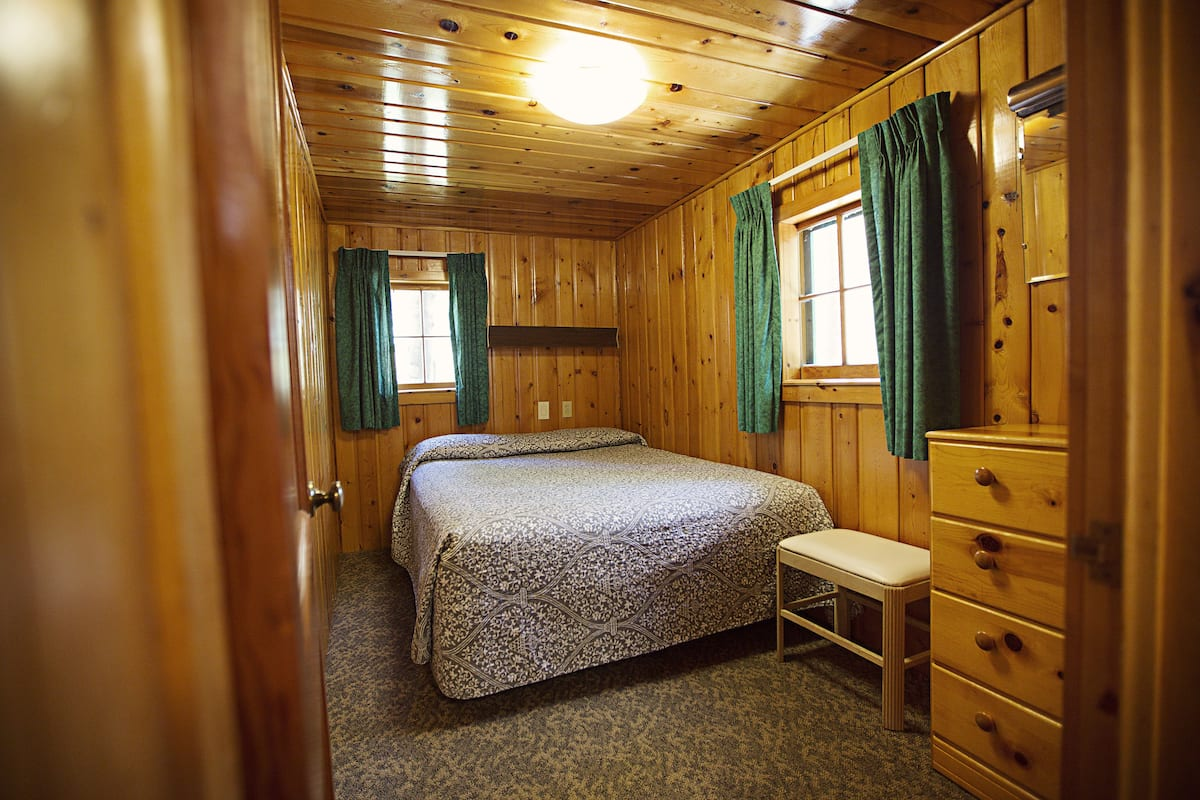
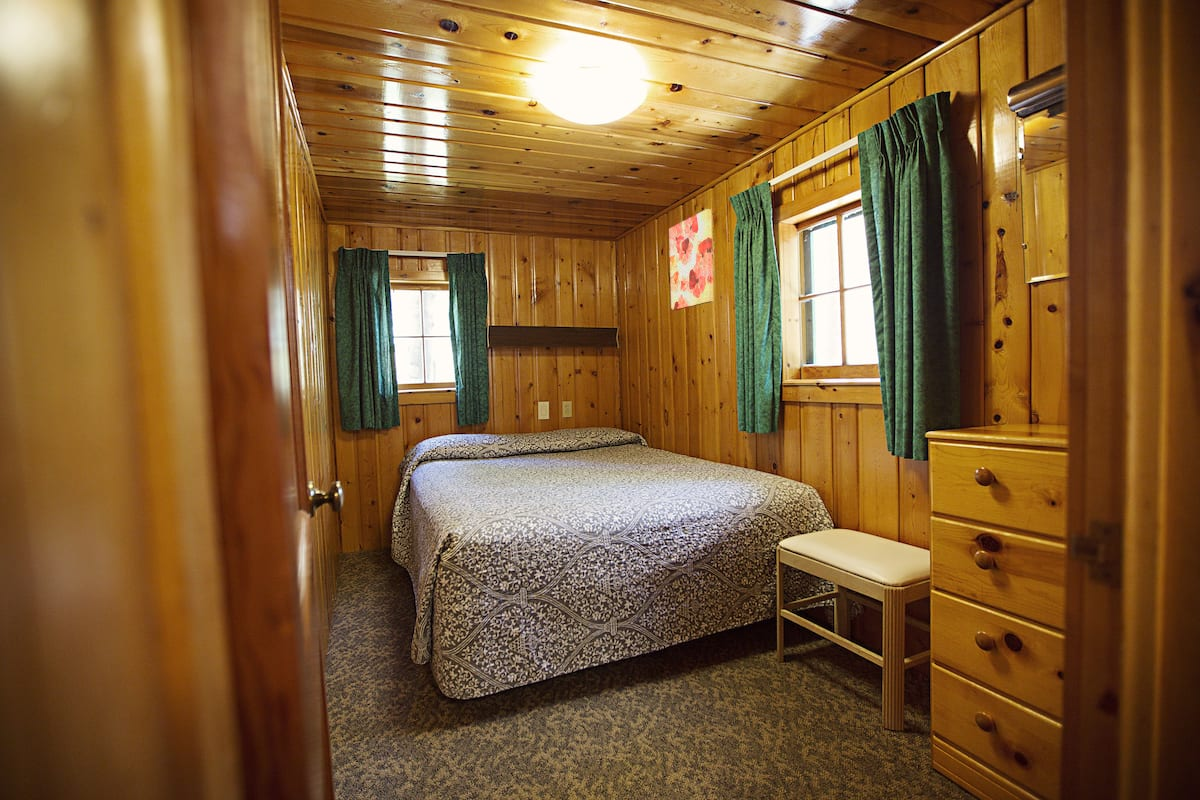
+ wall art (690, 263)
